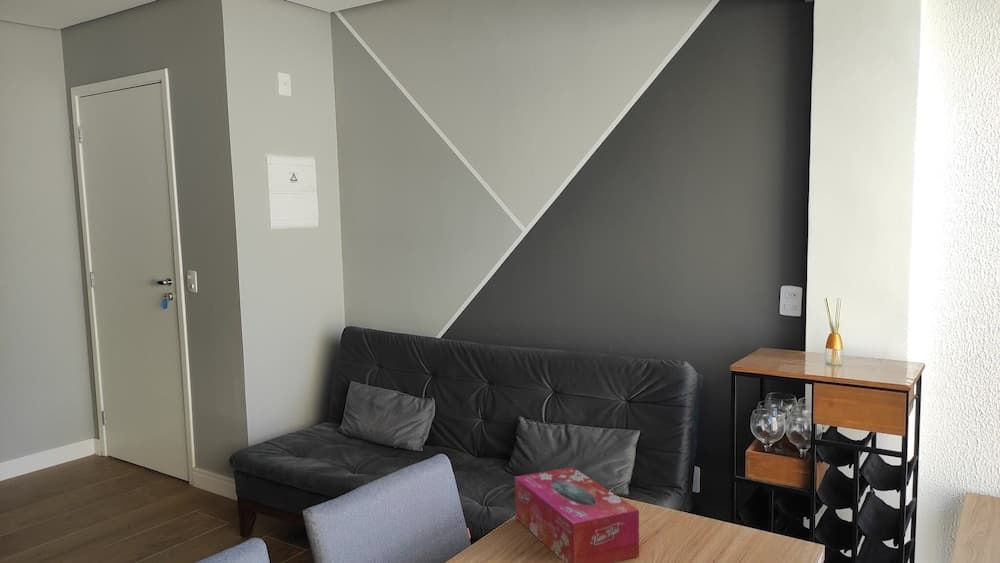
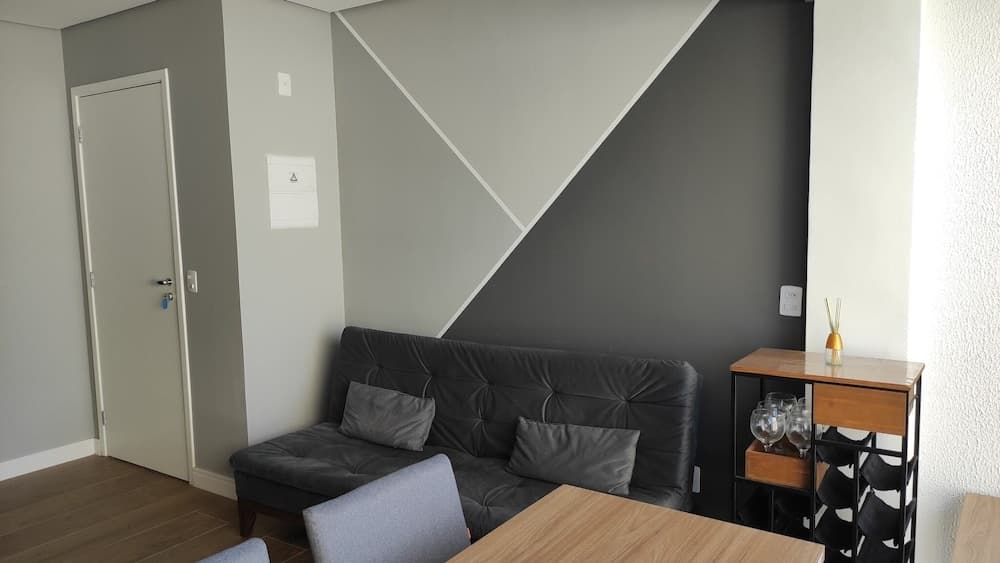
- tissue box (573, 514)
